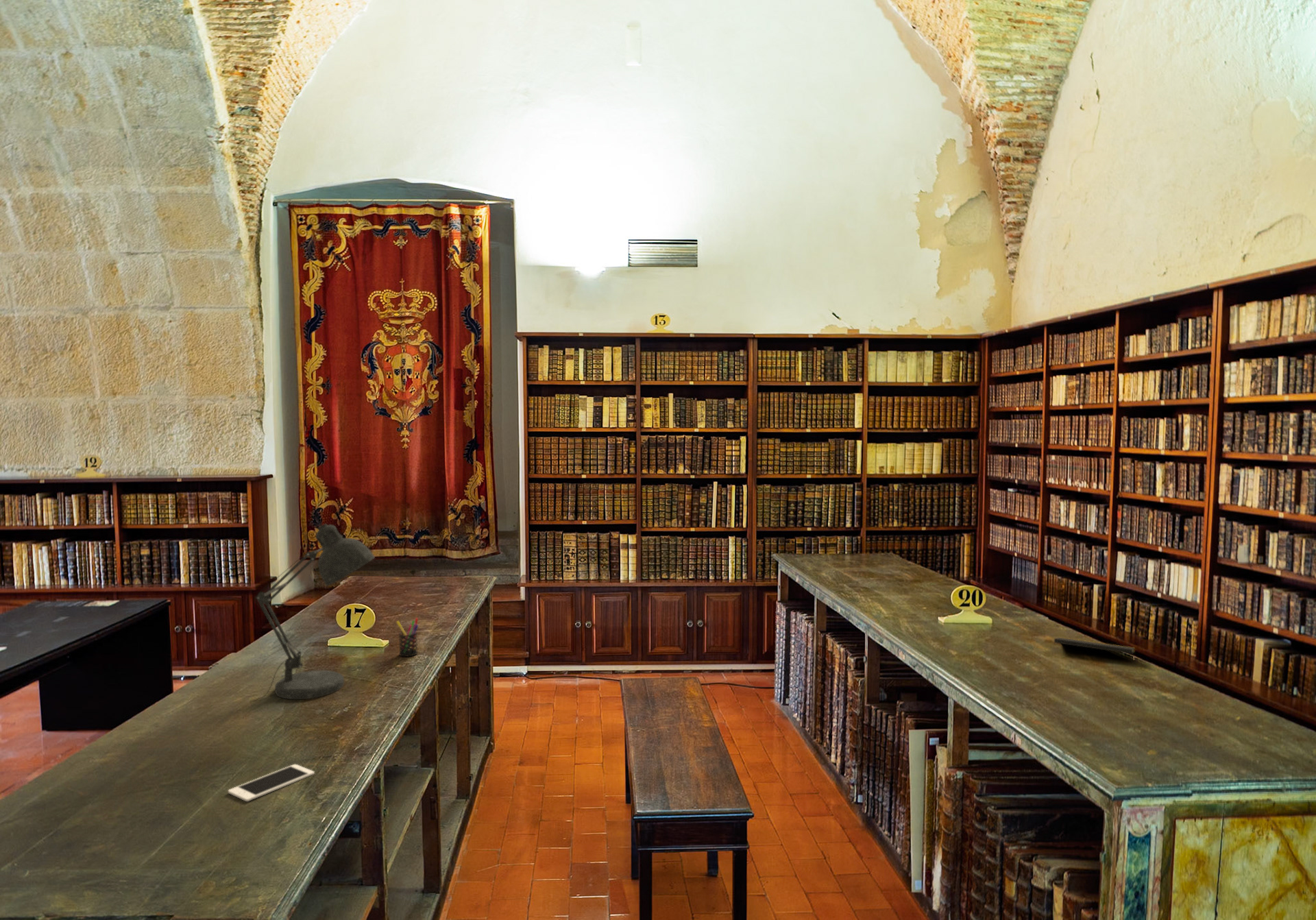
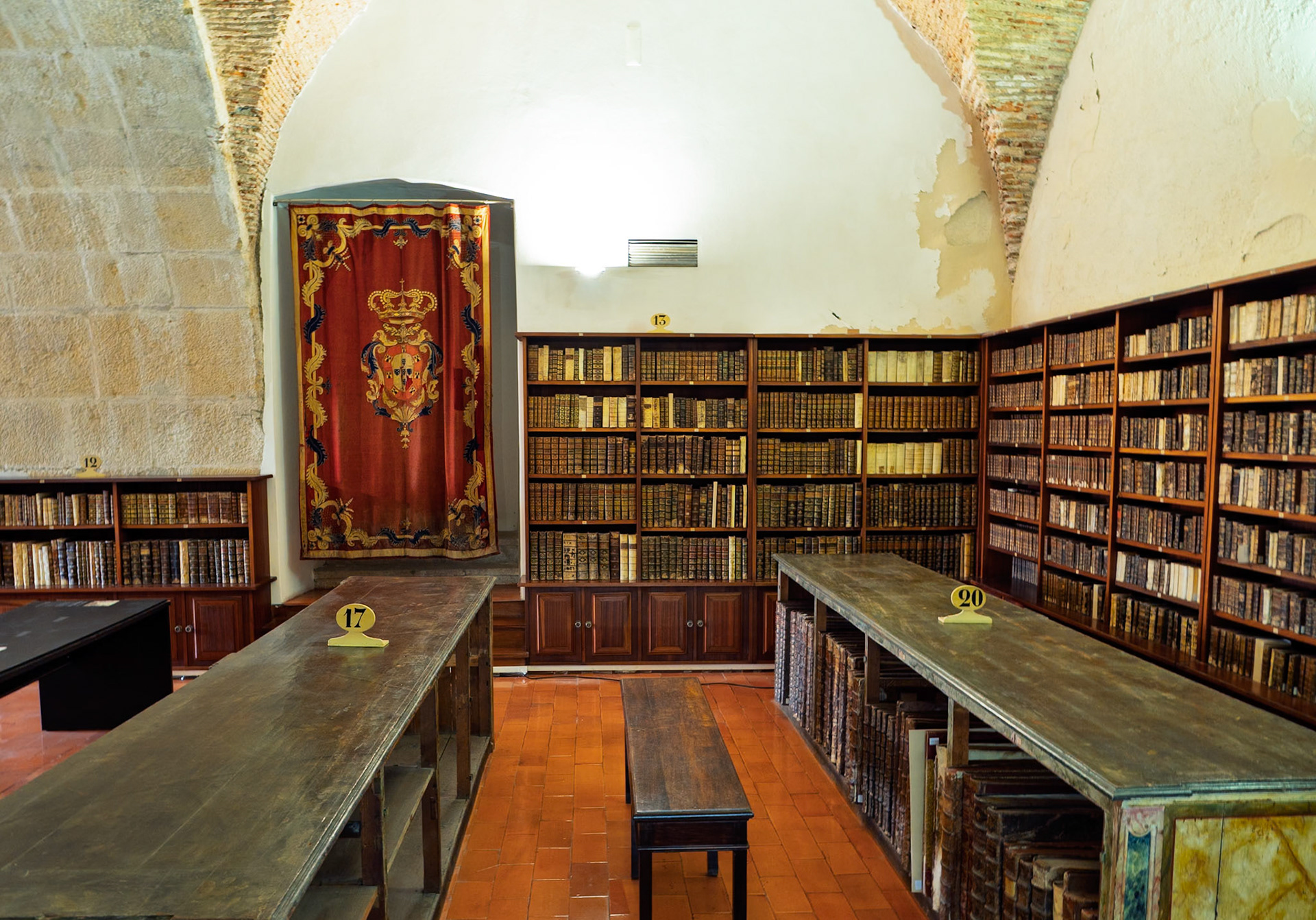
- cell phone (272, 782)
- desk lamp (326, 585)
- notepad (1094, 645)
- pen holder (410, 635)
